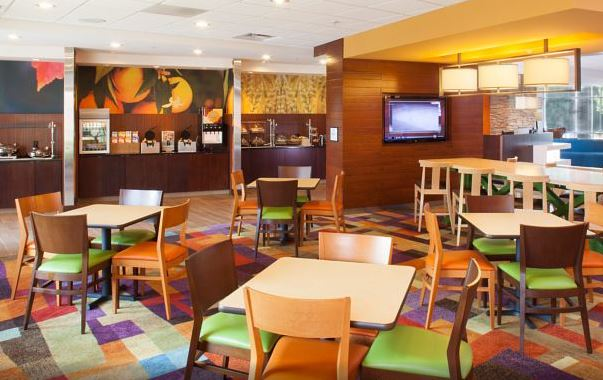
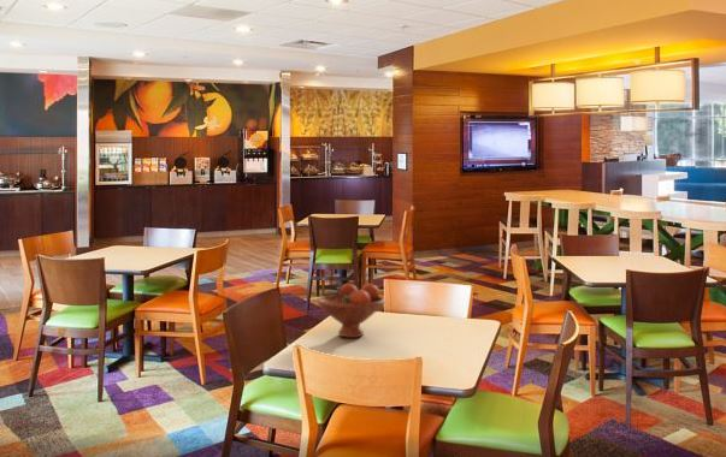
+ fruit bowl (350, 310)
